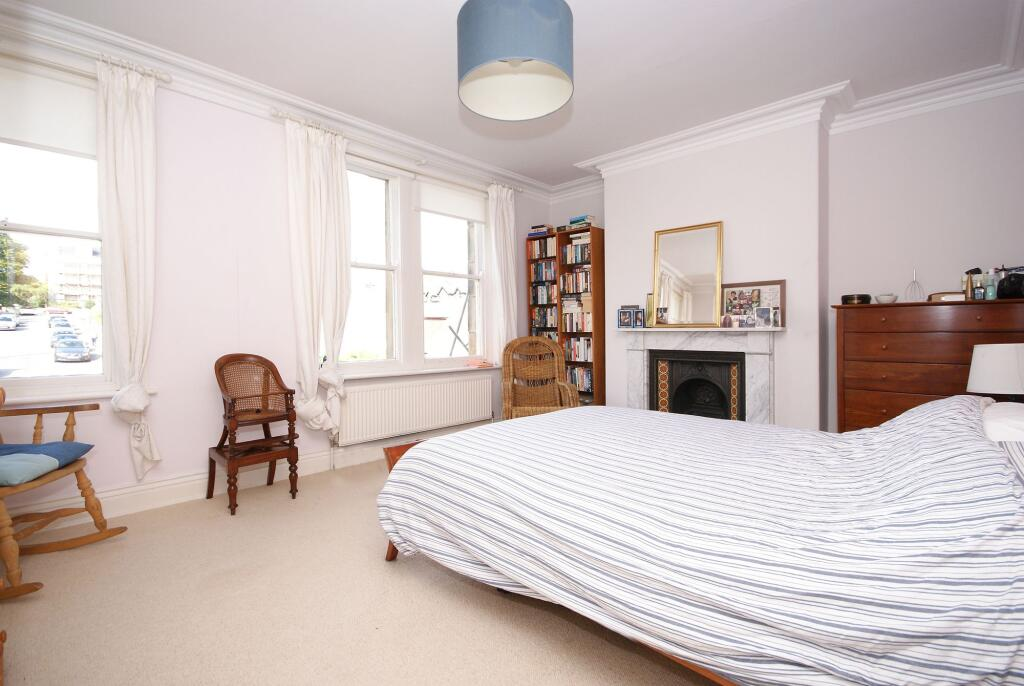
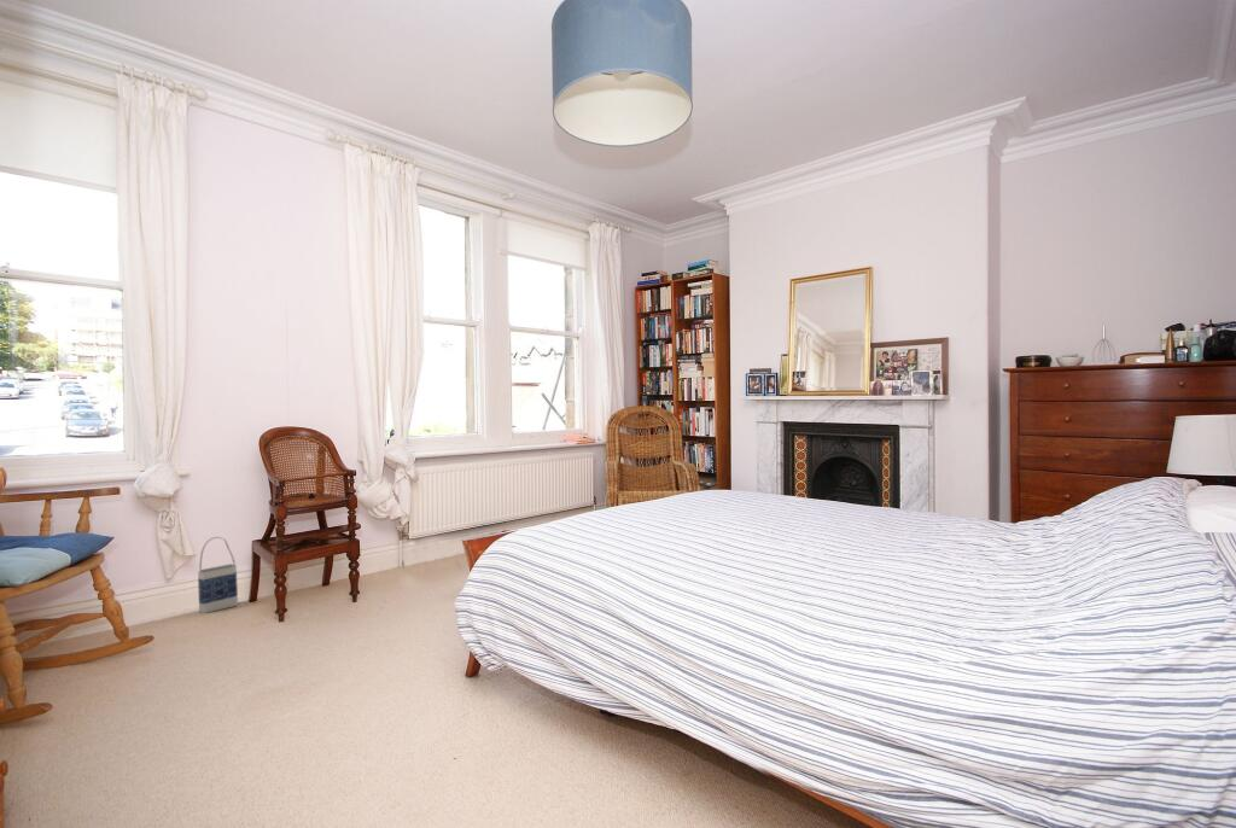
+ bag (217, 572)
